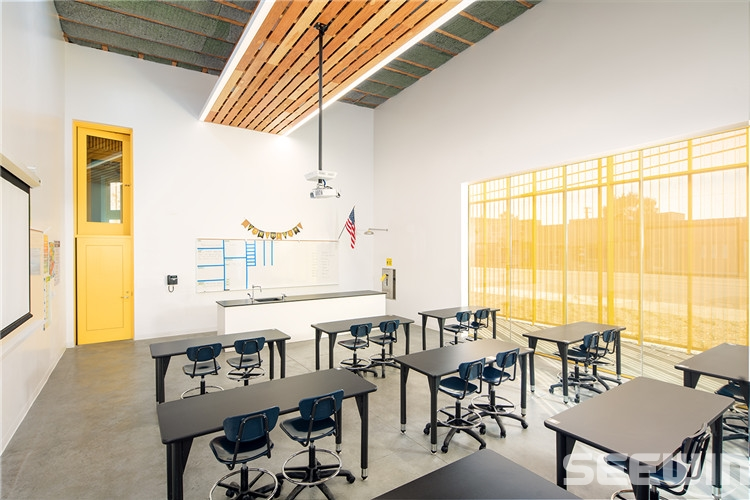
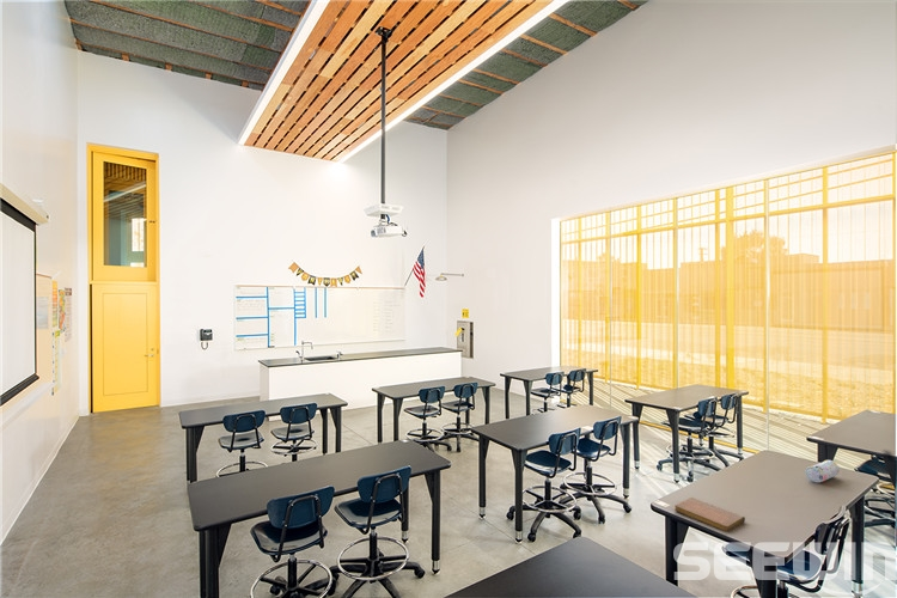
+ notebook (708, 513)
+ pencil case (822, 470)
